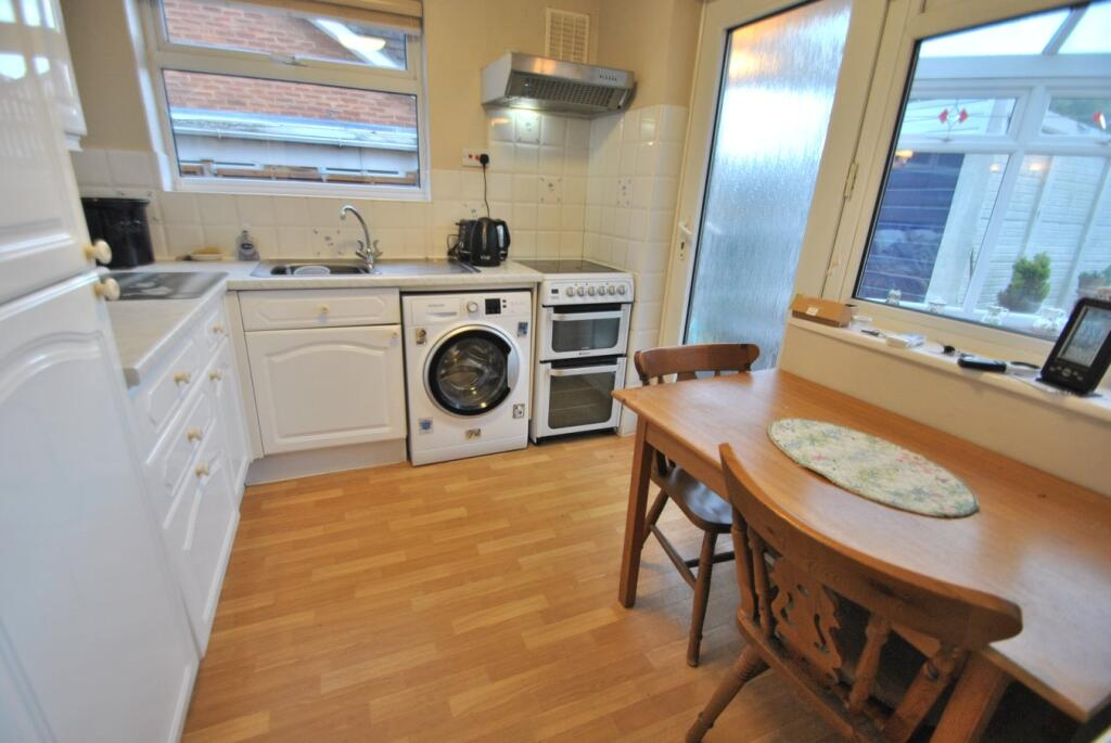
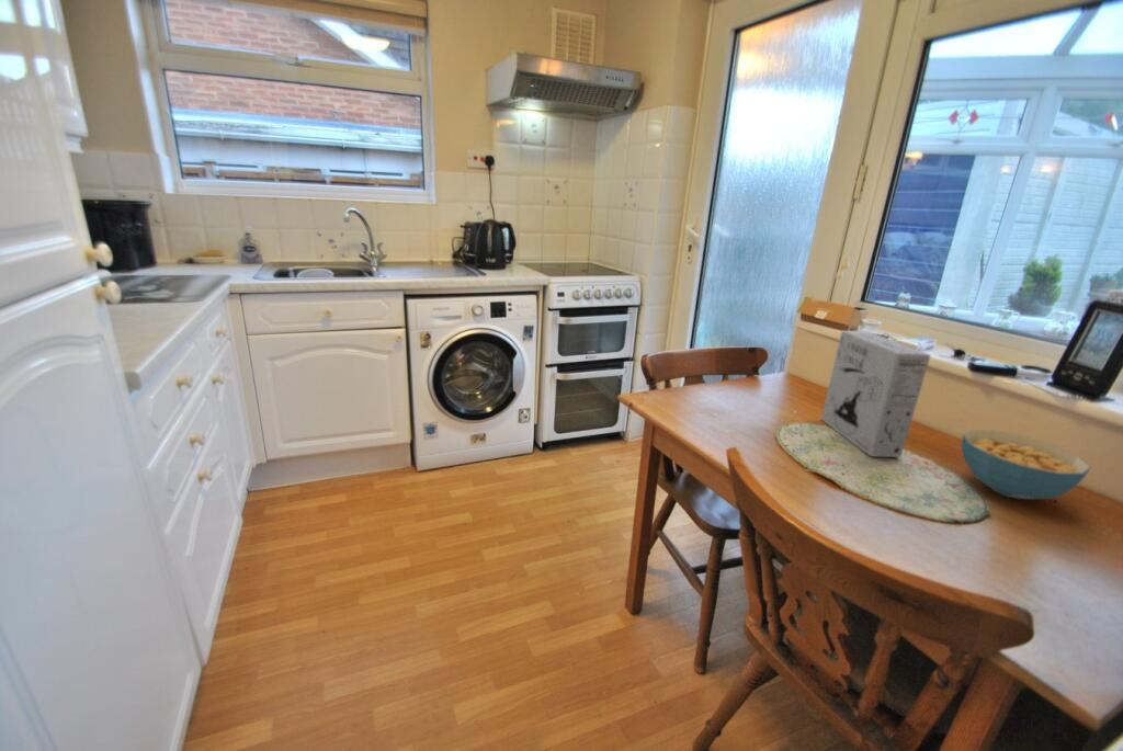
+ cereal bowl (1014, 470)
+ cereal box (870, 390)
